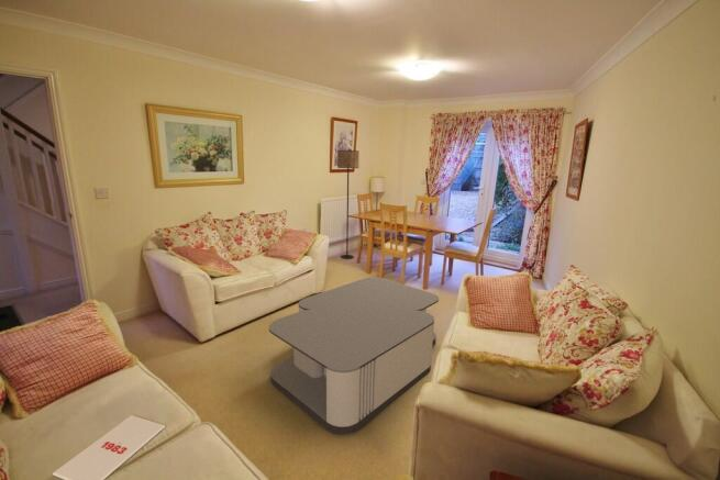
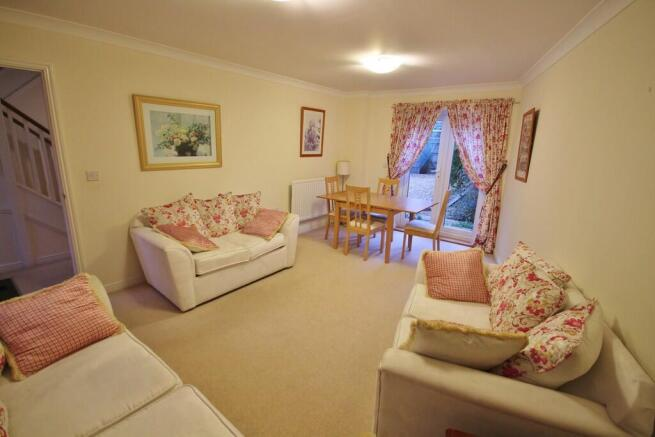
- floor lamp (347, 205)
- magazine (113, 448)
- coffee table (363, 333)
